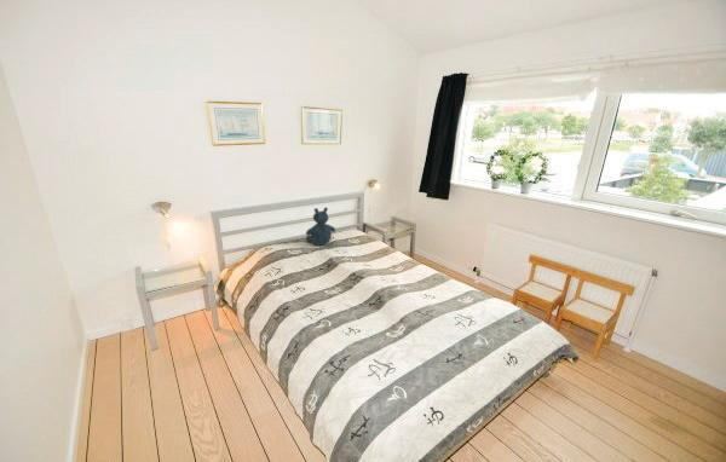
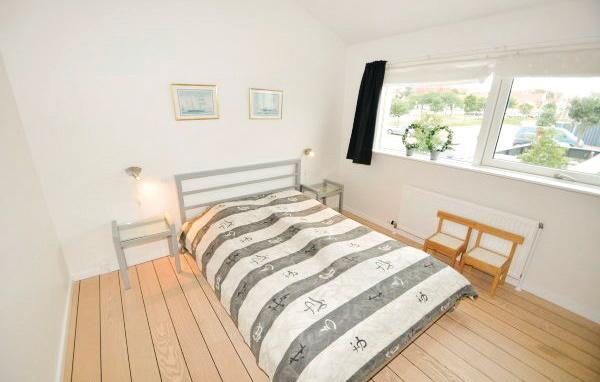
- teddy bear (318, 225)
